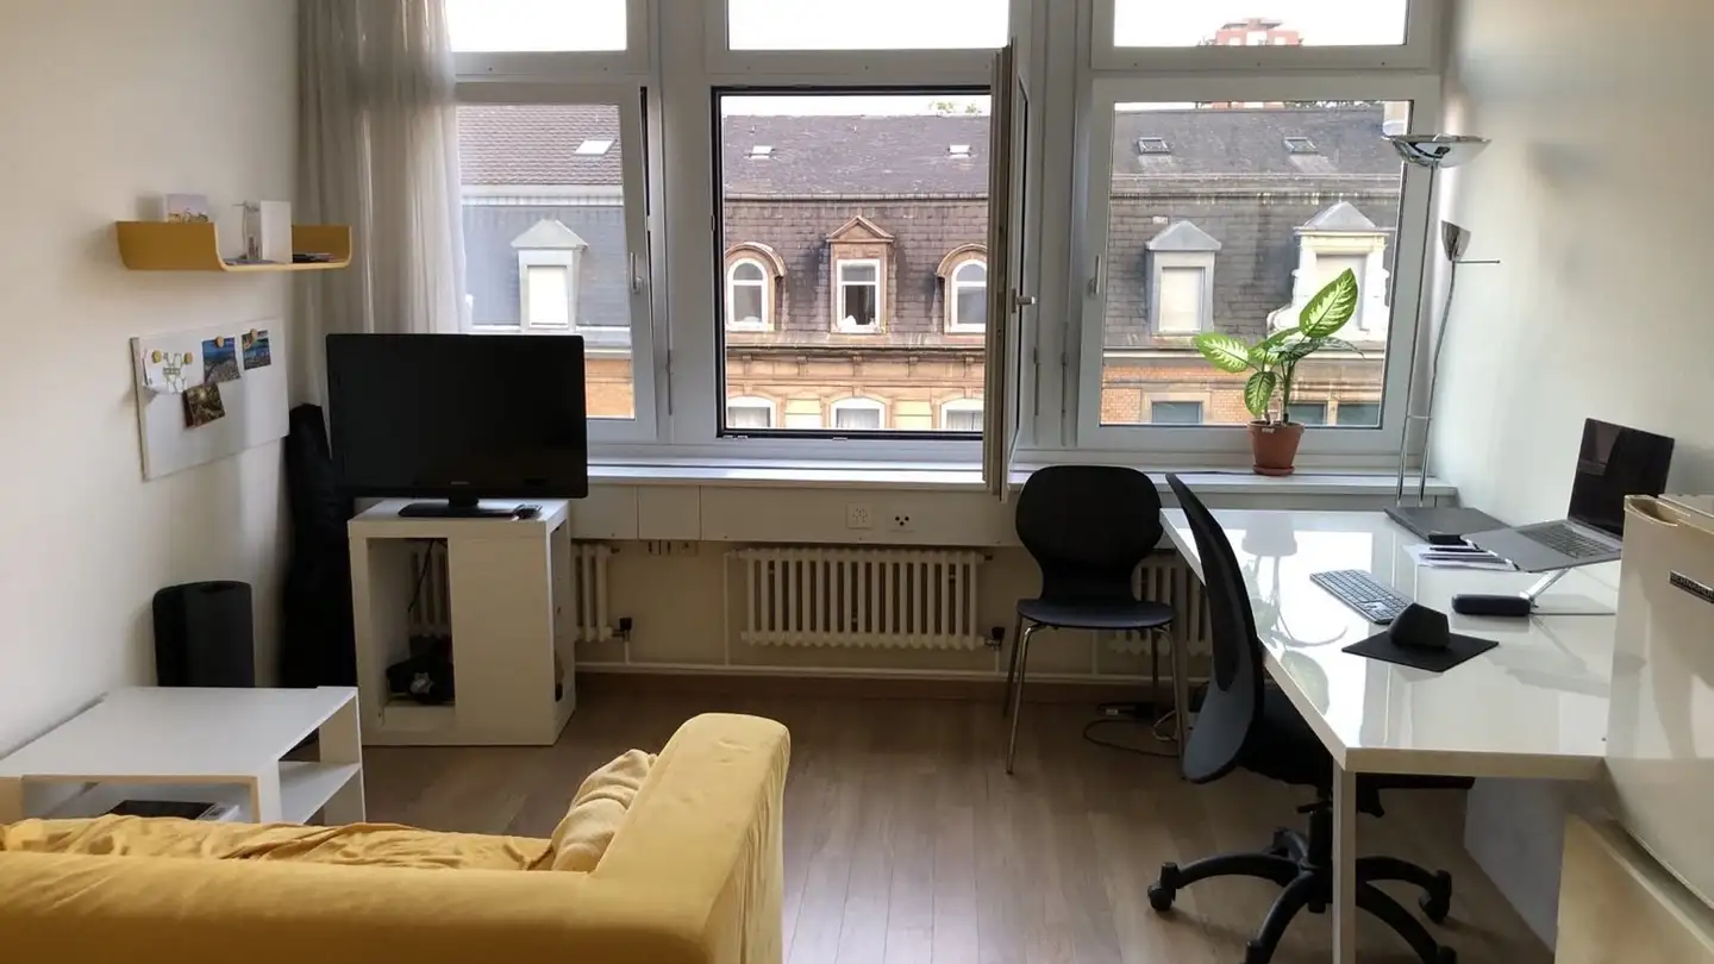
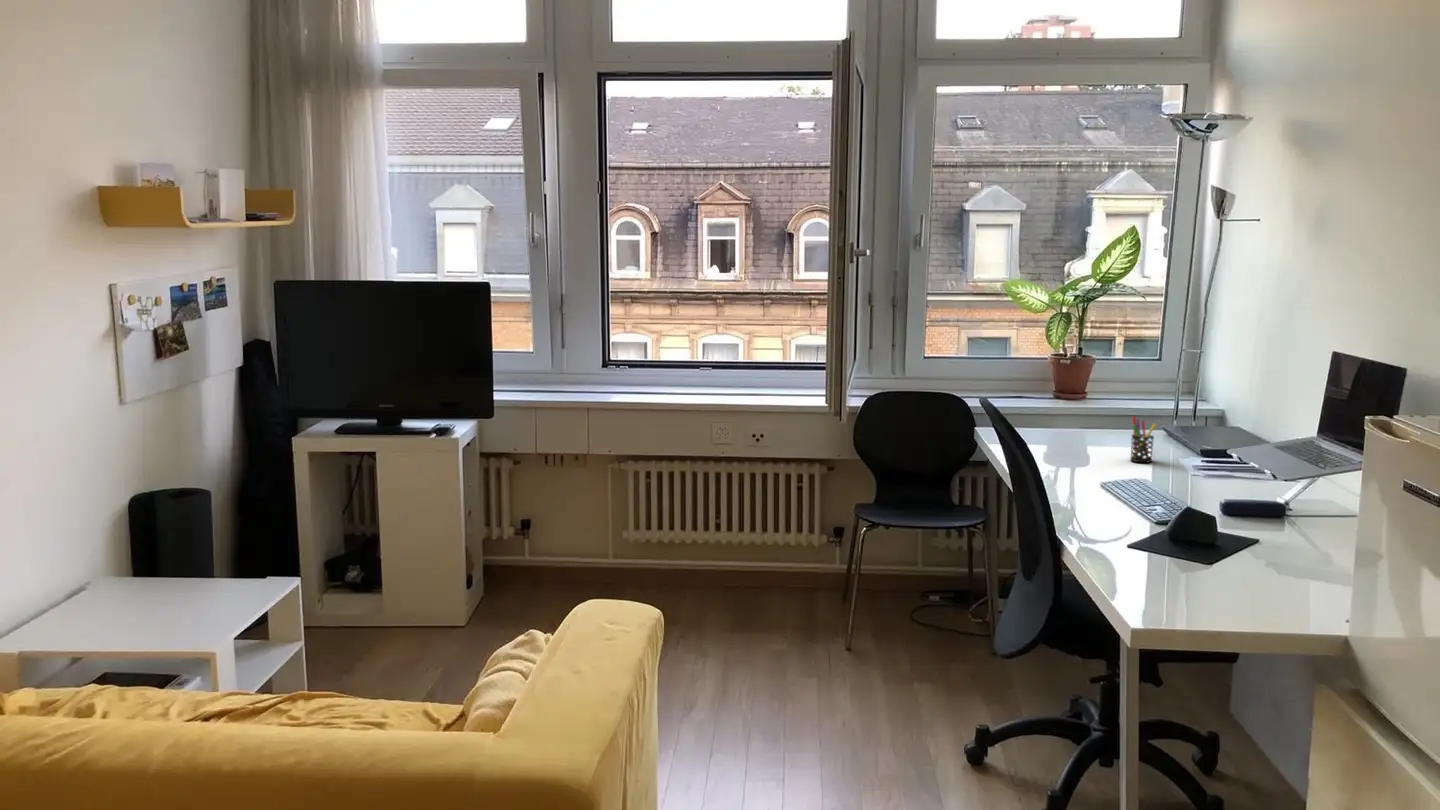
+ pen holder (1139, 439)
